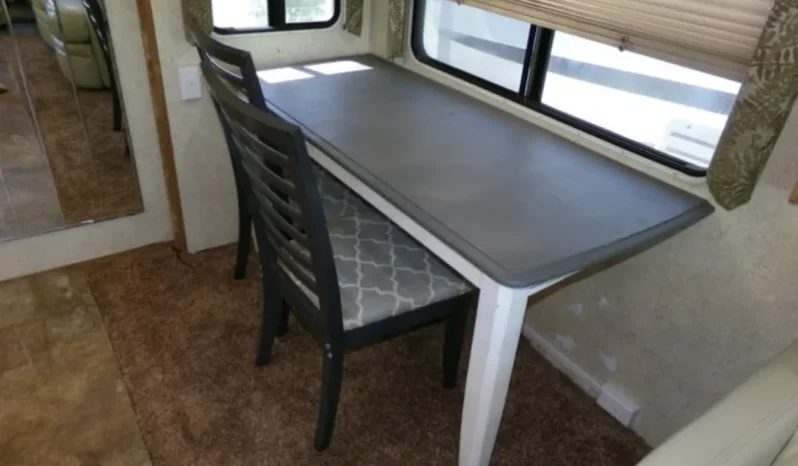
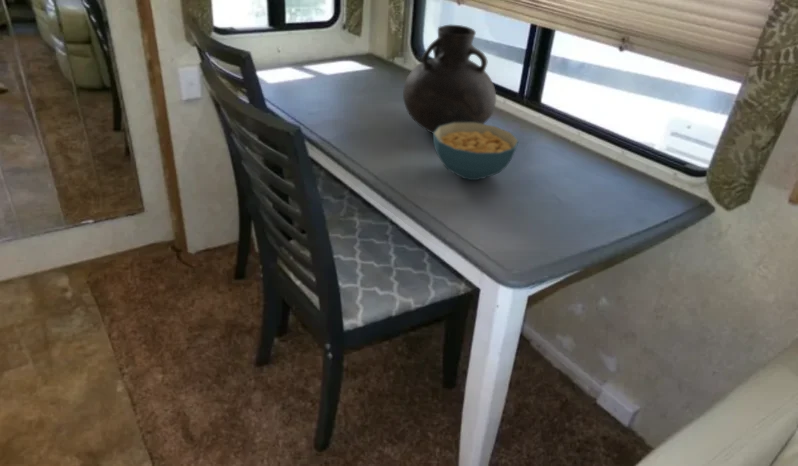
+ vase (450, 81)
+ cereal bowl (473, 156)
